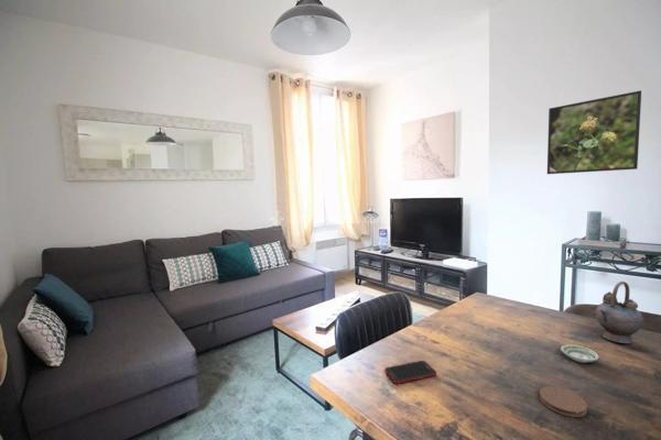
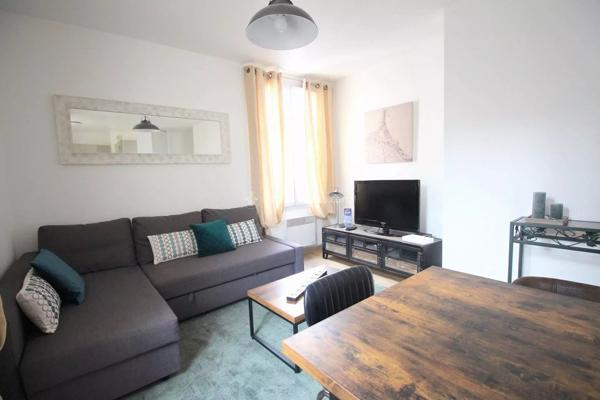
- teapot (615, 310)
- cell phone (410, 372)
- coaster (562, 400)
- saucer (578, 354)
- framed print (589, 136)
